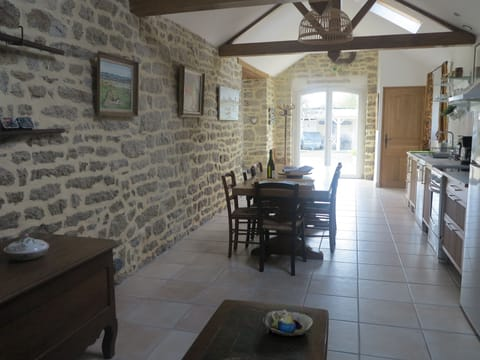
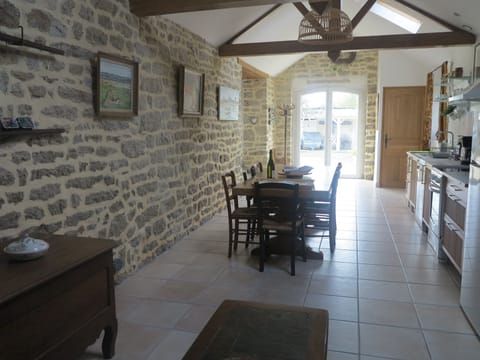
- decorative bowl (281, 321)
